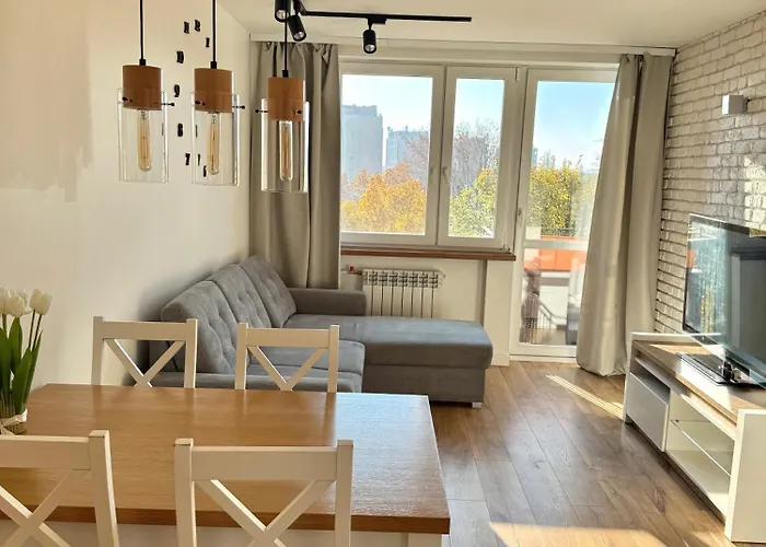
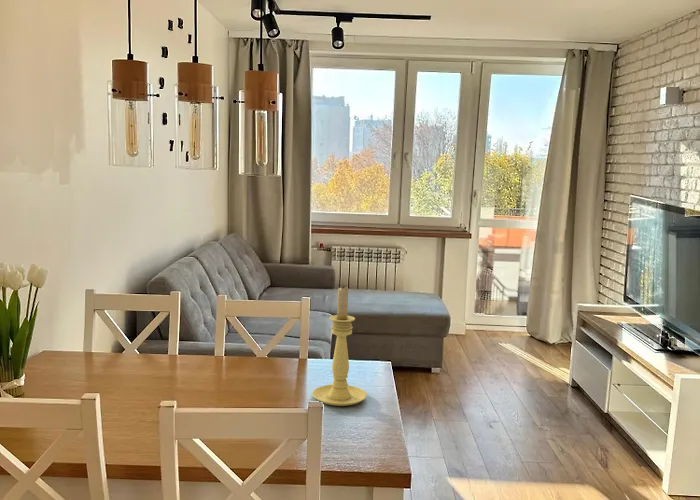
+ candle holder (341, 341)
